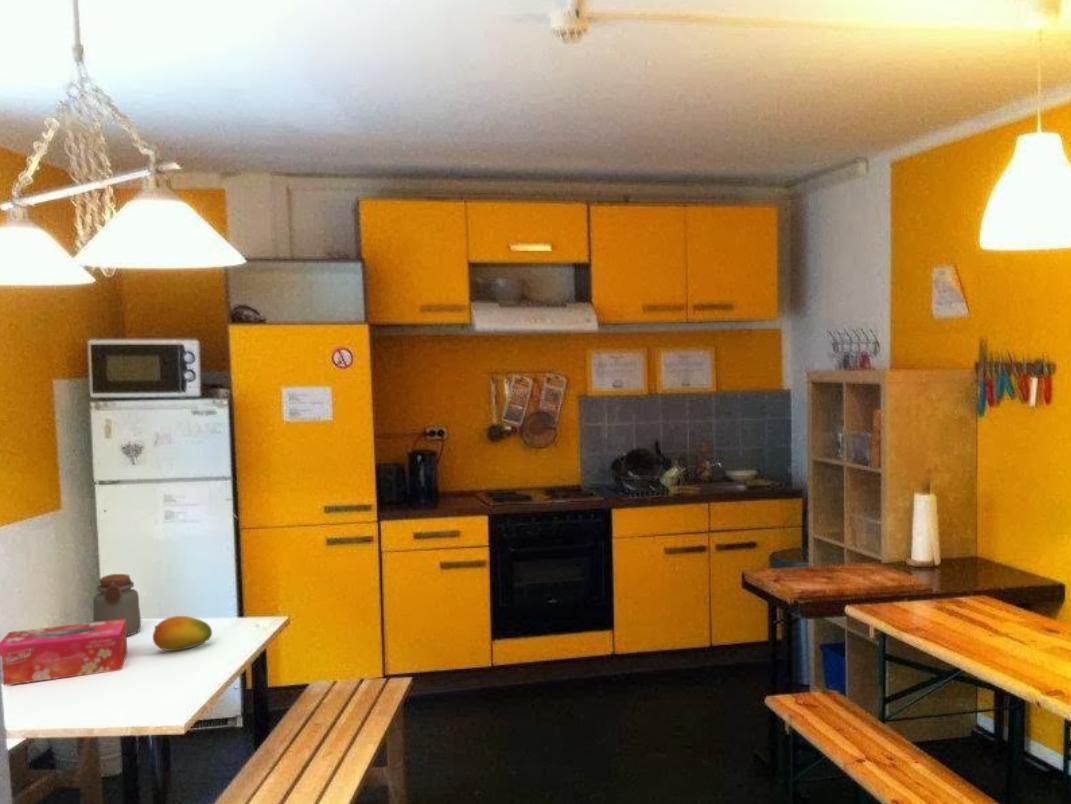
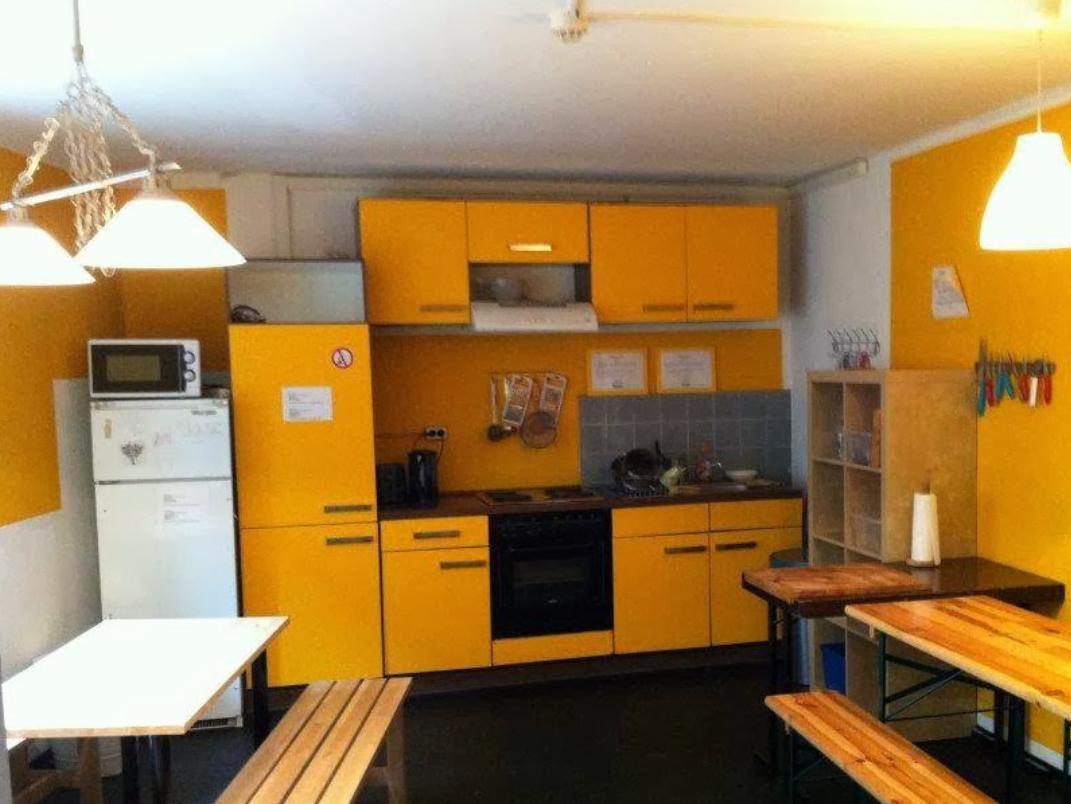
- jar (116, 604)
- tissue box (64, 650)
- fruit (182, 632)
